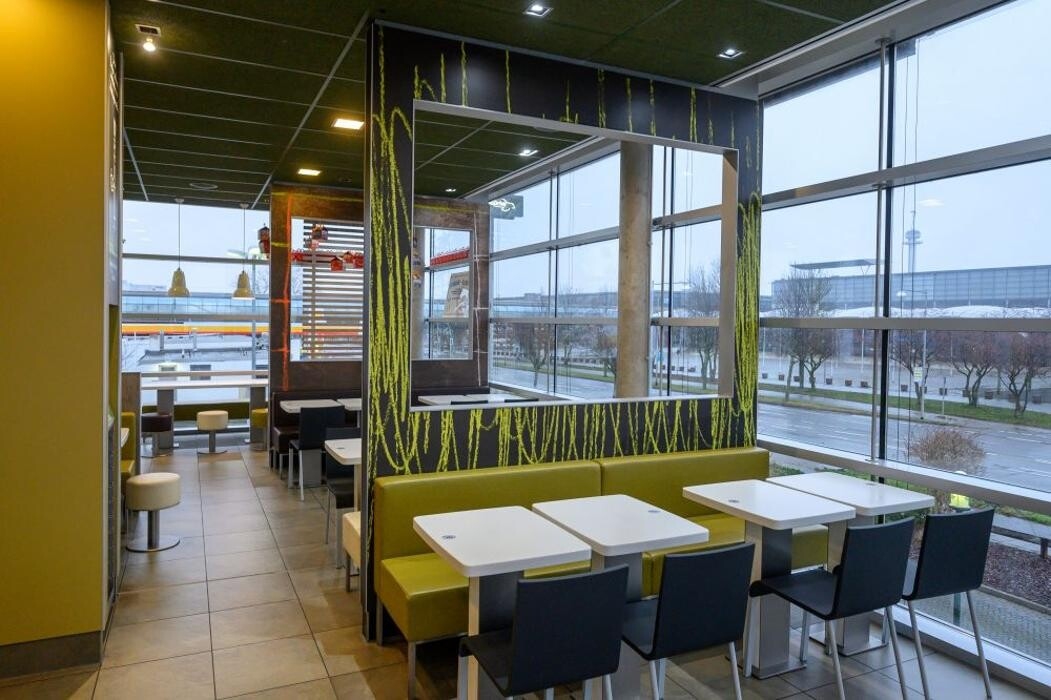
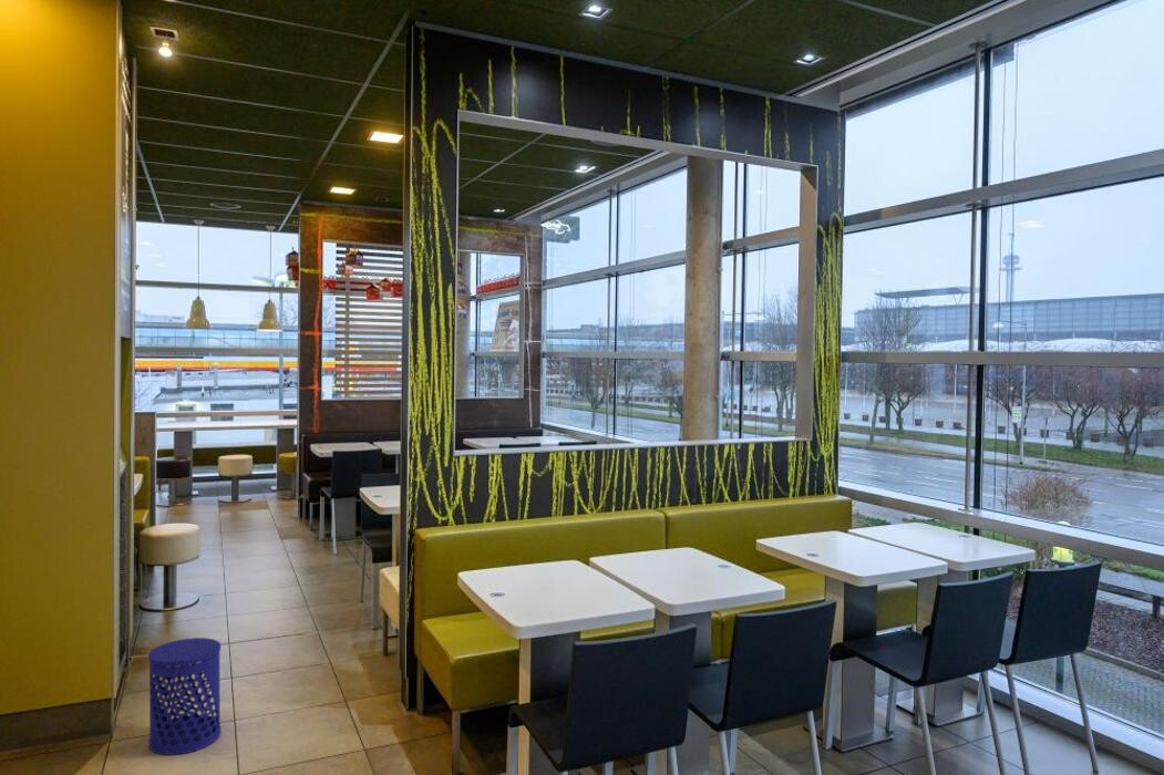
+ waste bin (185, 693)
